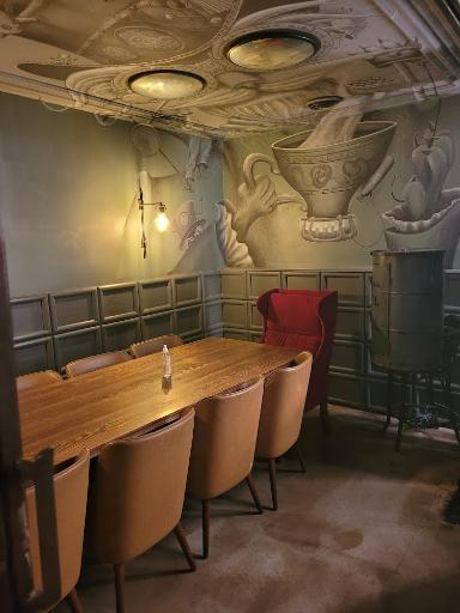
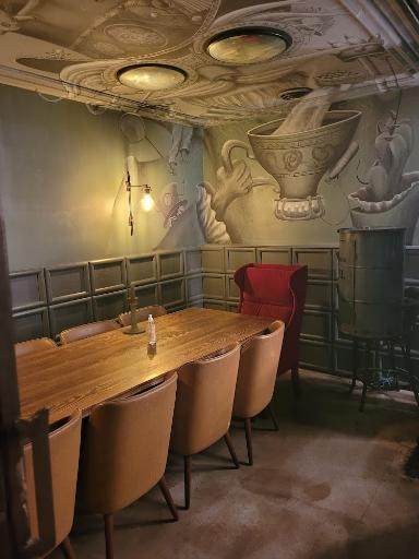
+ candle holder (133, 308)
